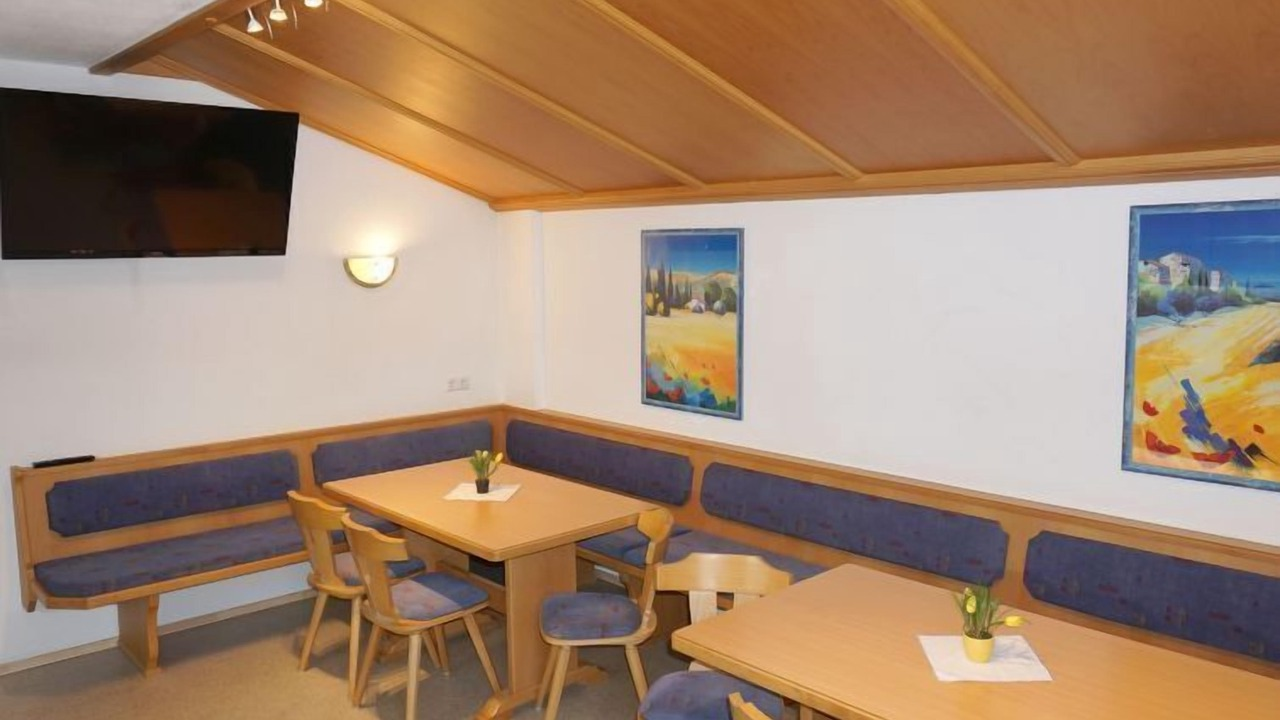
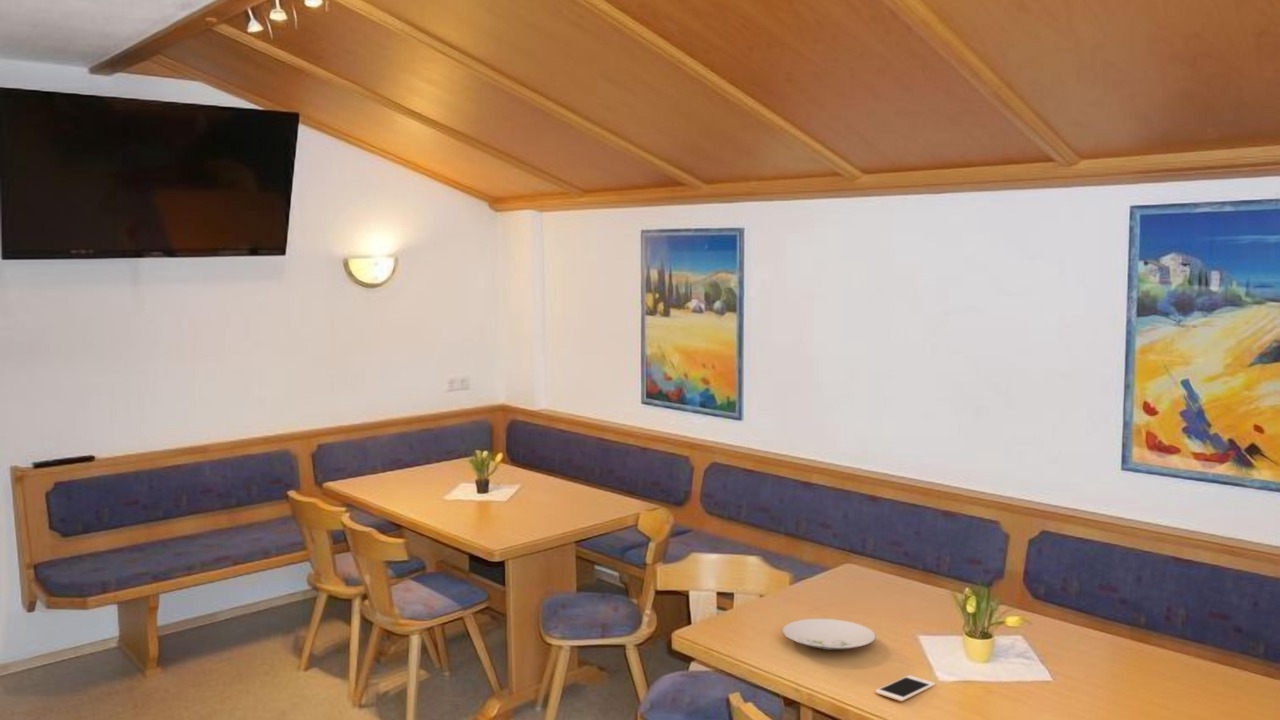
+ cell phone (905, 687)
+ plate (828, 638)
